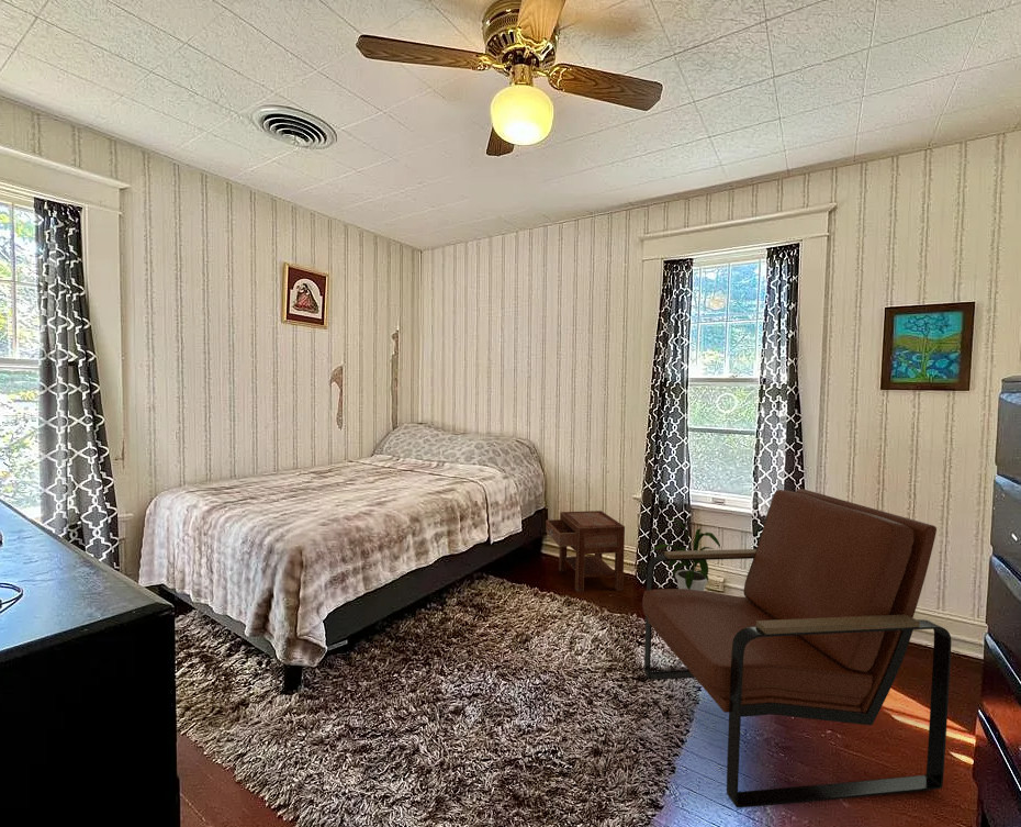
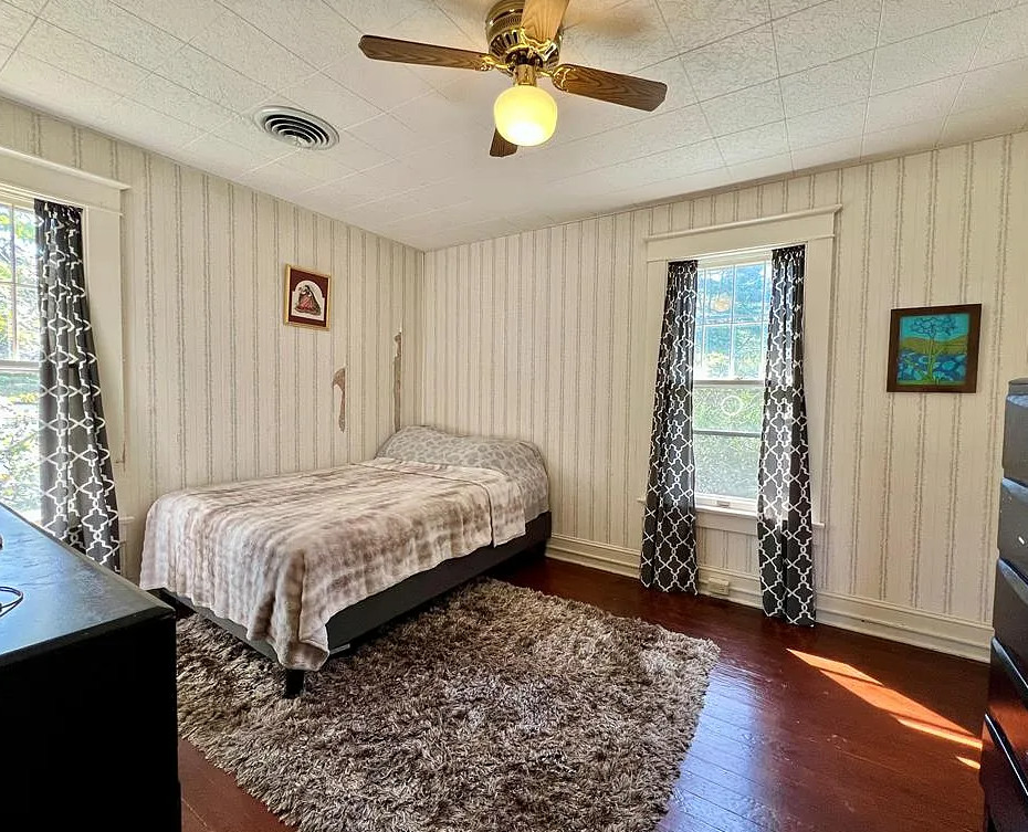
- house plant (687, 561)
- armchair (766, 614)
- nightstand (585, 549)
